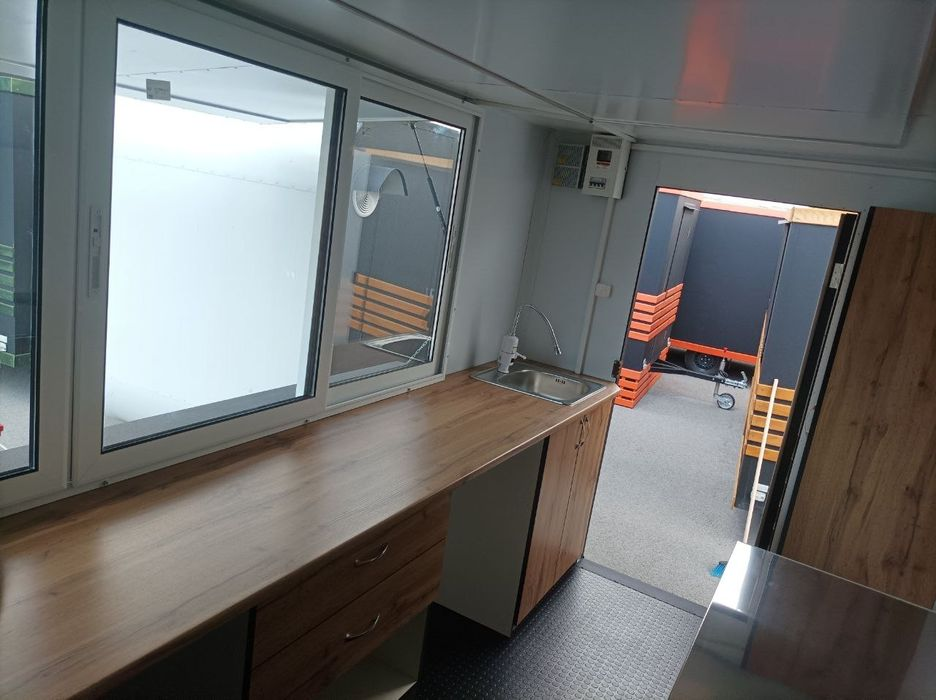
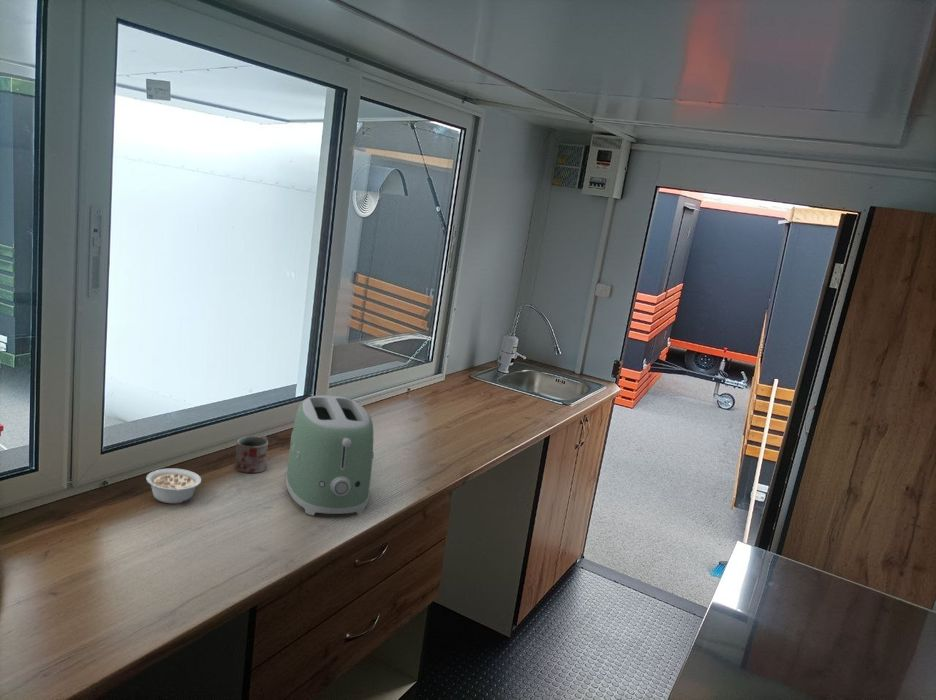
+ mug (255, 452)
+ toaster (331, 448)
+ legume (175, 486)
